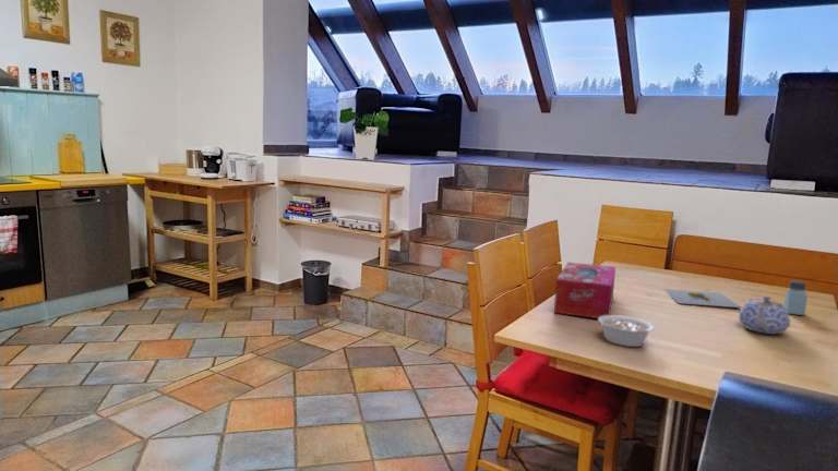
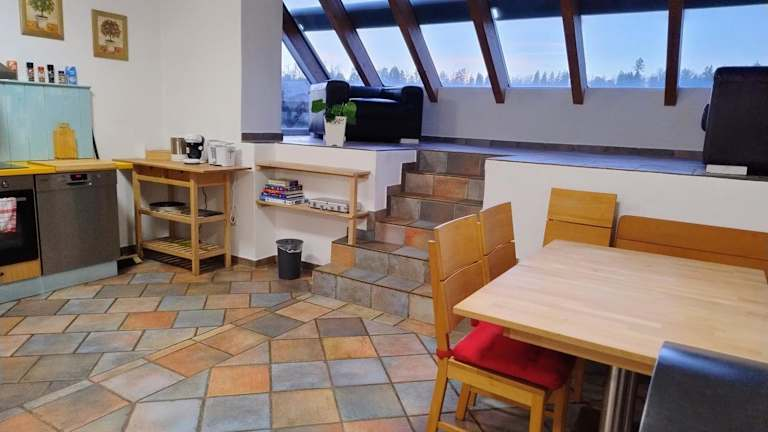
- legume (626, 330)
- tissue box (586, 288)
- teapot (764, 313)
- saltshaker (795, 297)
- banana (699, 295)
